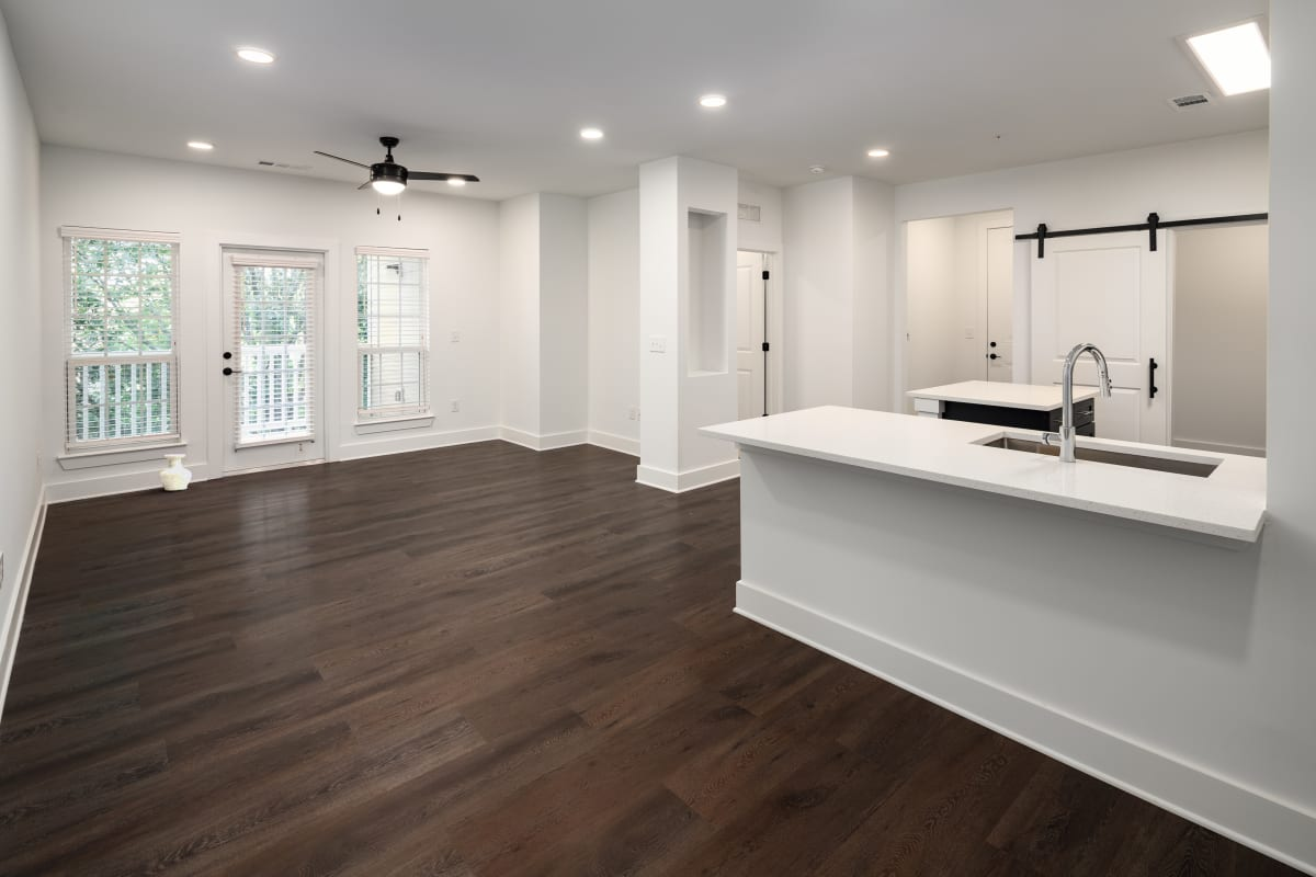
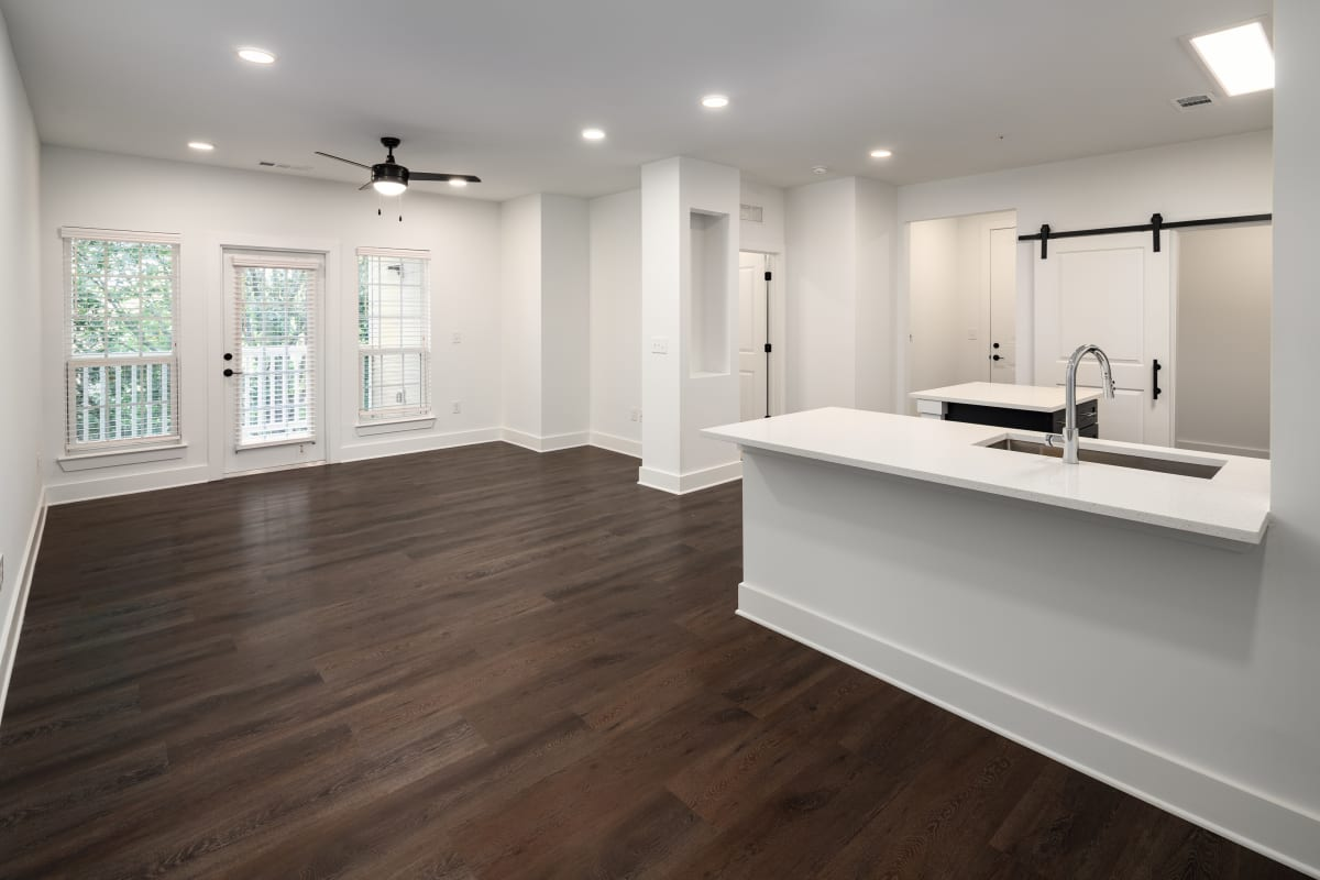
- vase (174, 471)
